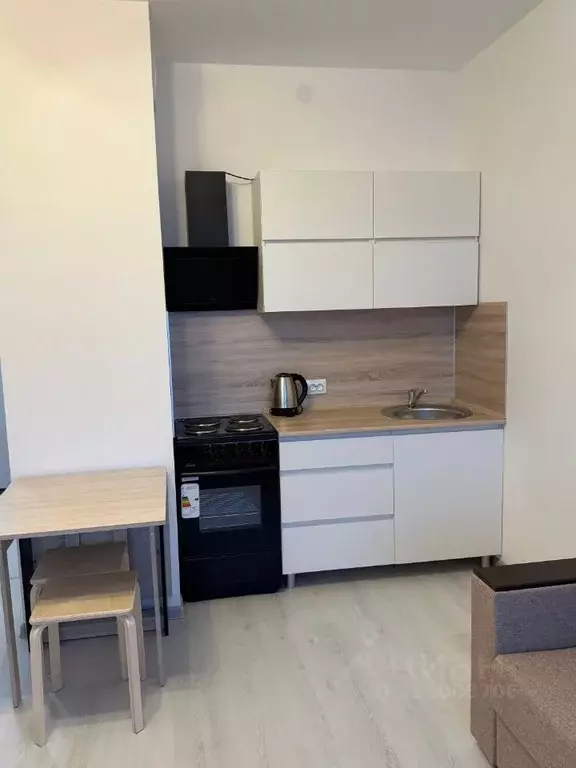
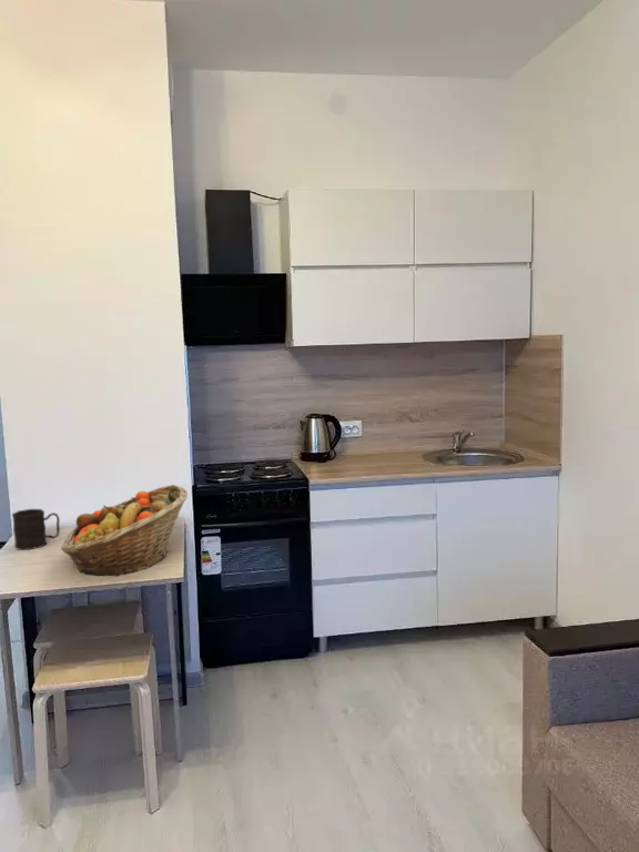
+ mug (37, 528)
+ fruit basket (126, 527)
